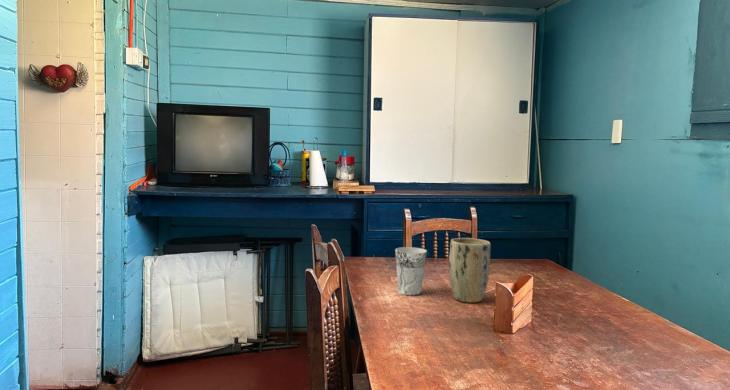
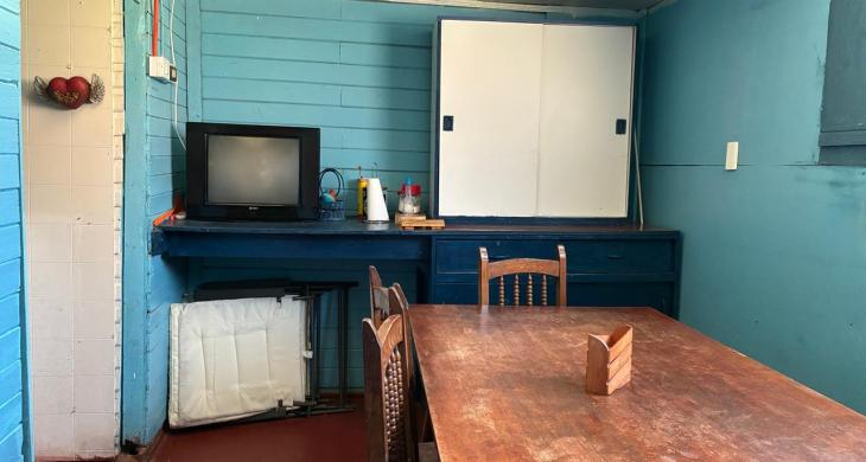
- plant pot (468, 270)
- cup (410, 271)
